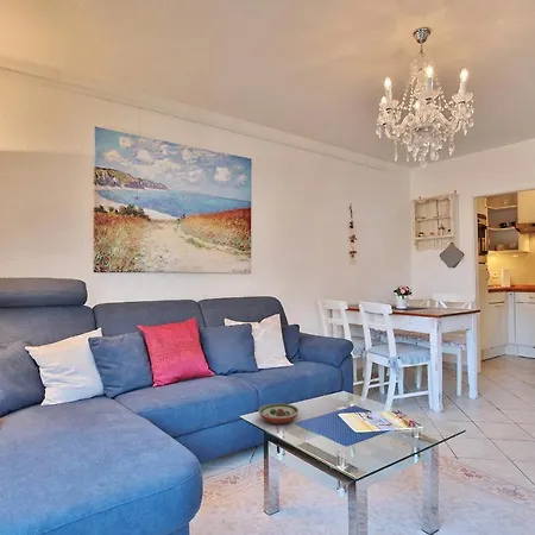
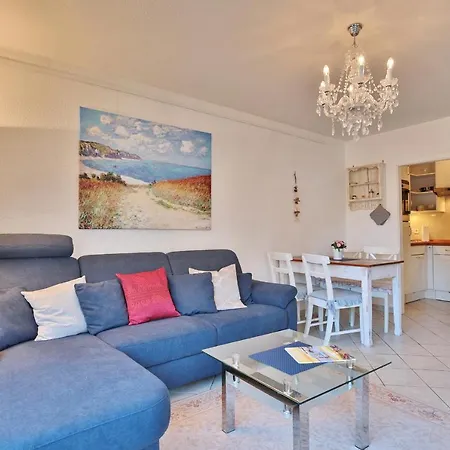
- decorative bowl (278, 415)
